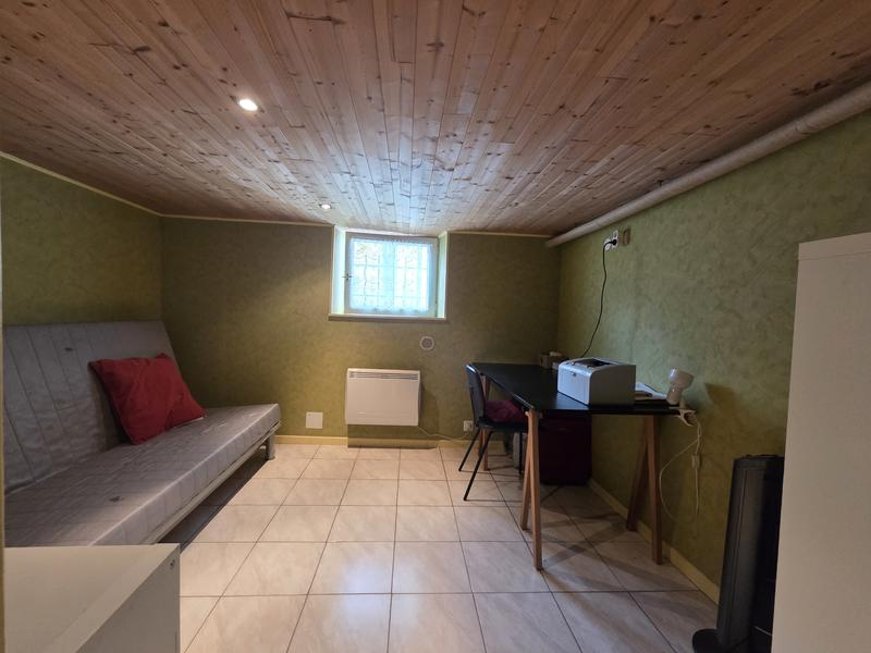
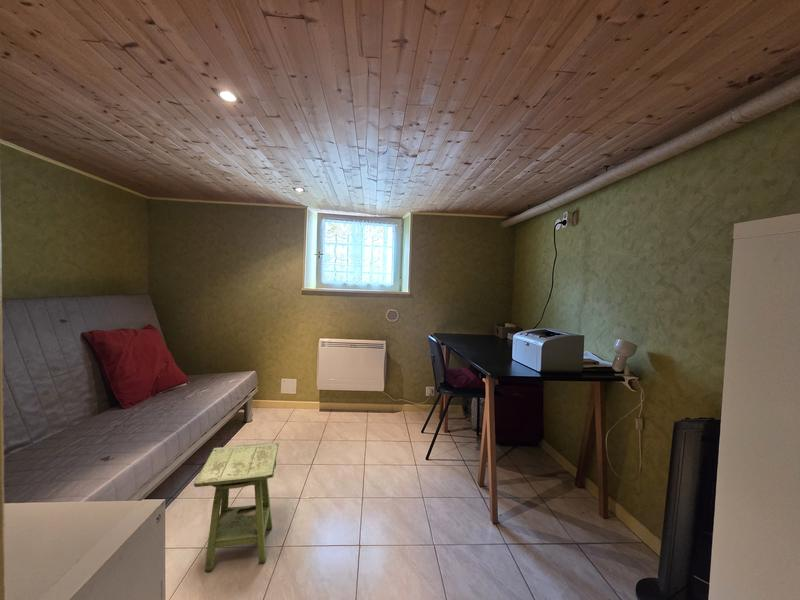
+ side table (239, 507)
